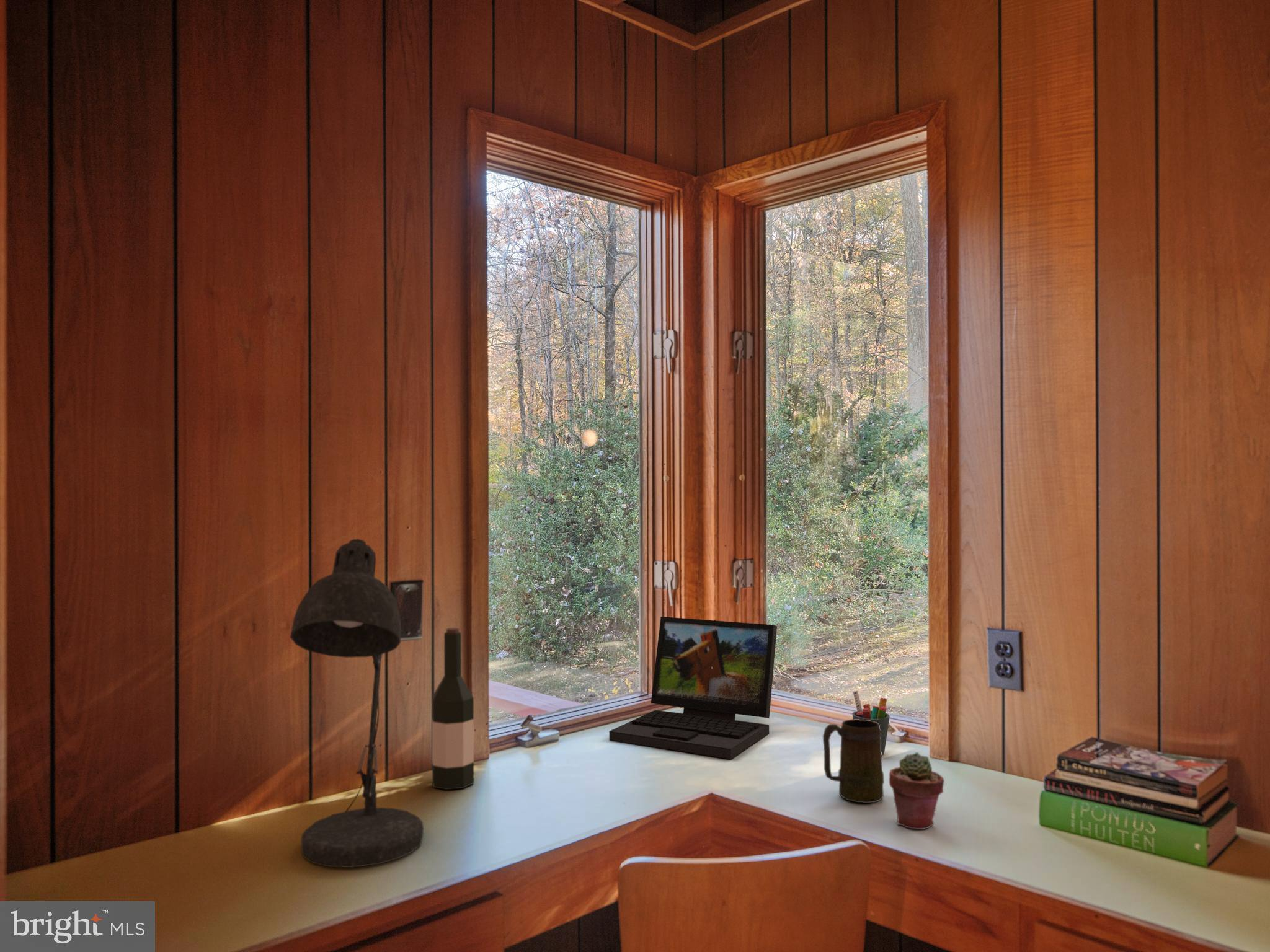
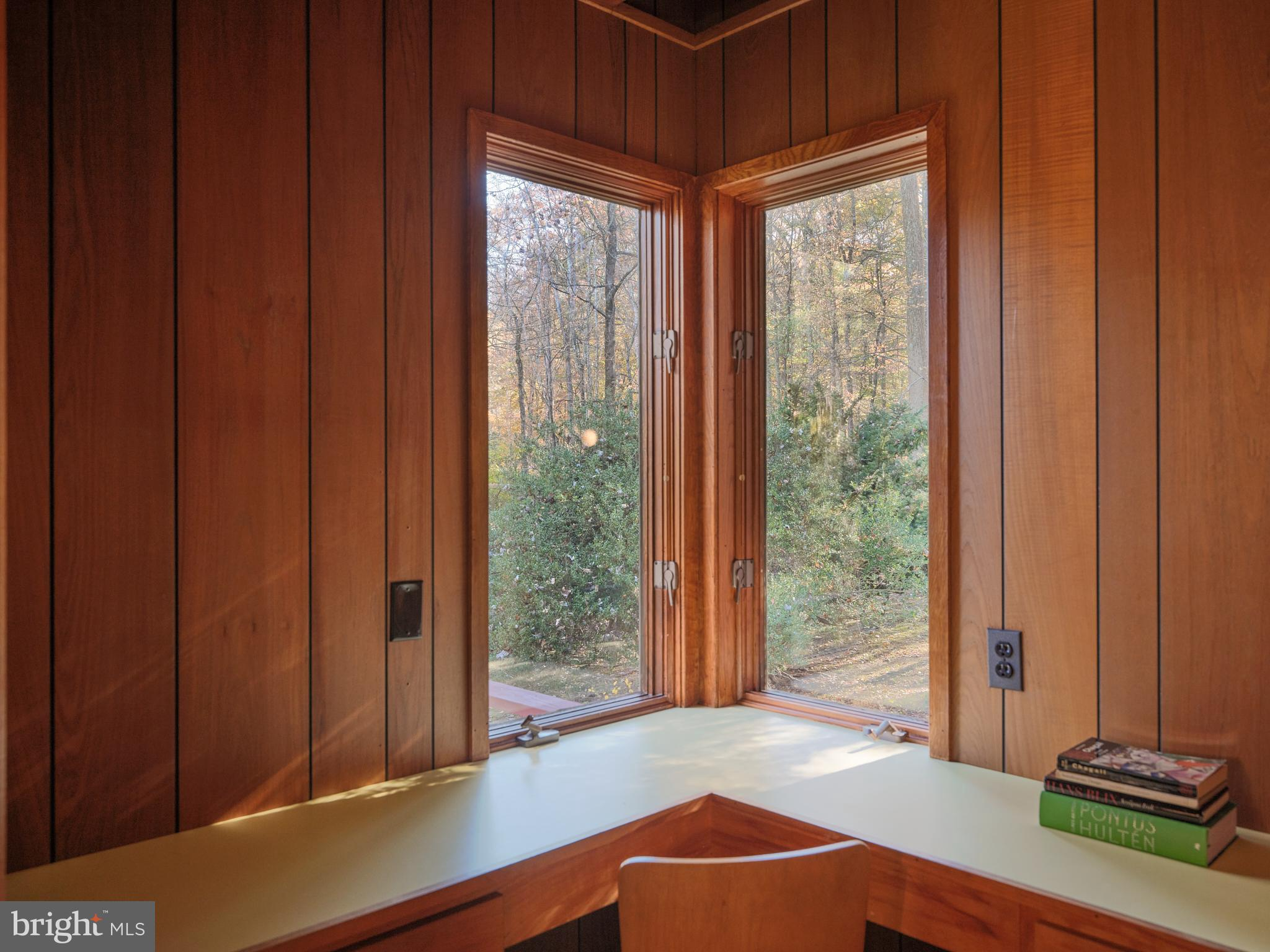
- laptop (695, 680)
- mug (852, 759)
- wine bottle (453, 705)
- potted succulent (916, 788)
- pen holder (871, 720)
- desk lamp (373, 693)
